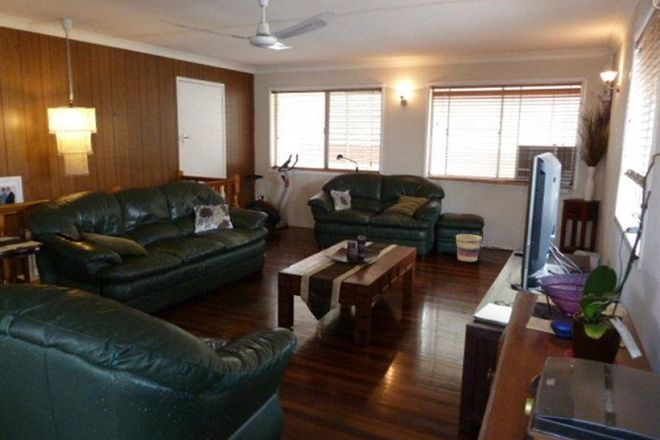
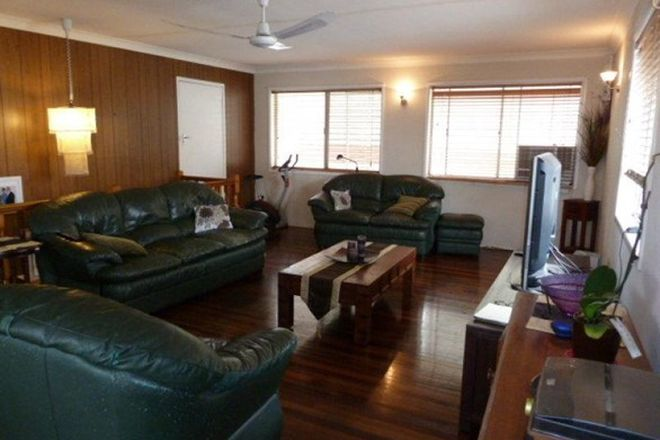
- basket (468, 248)
